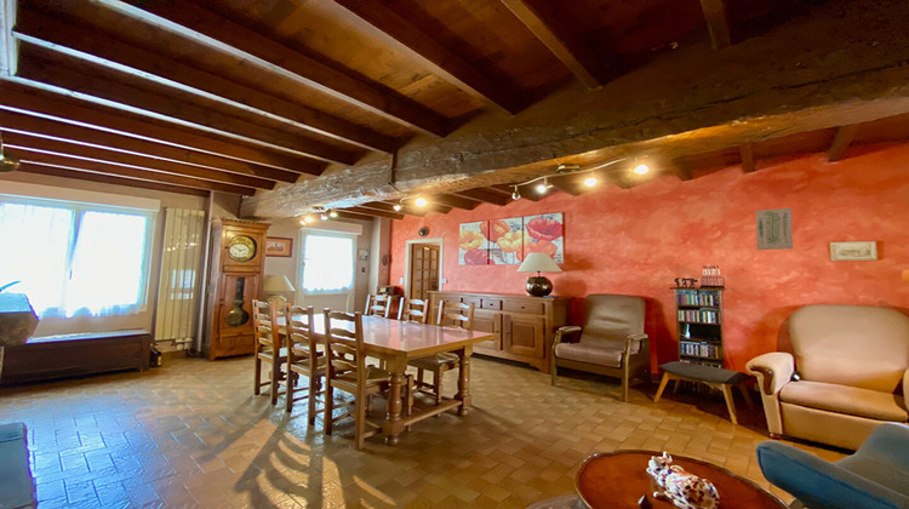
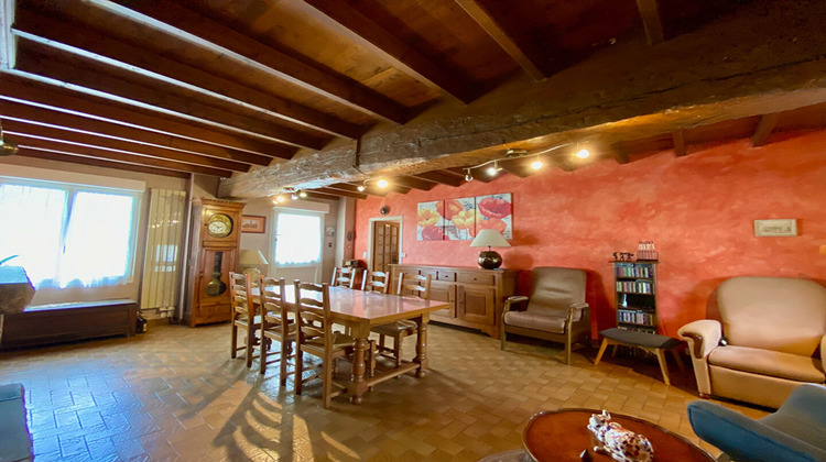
- wall art (773, 229)
